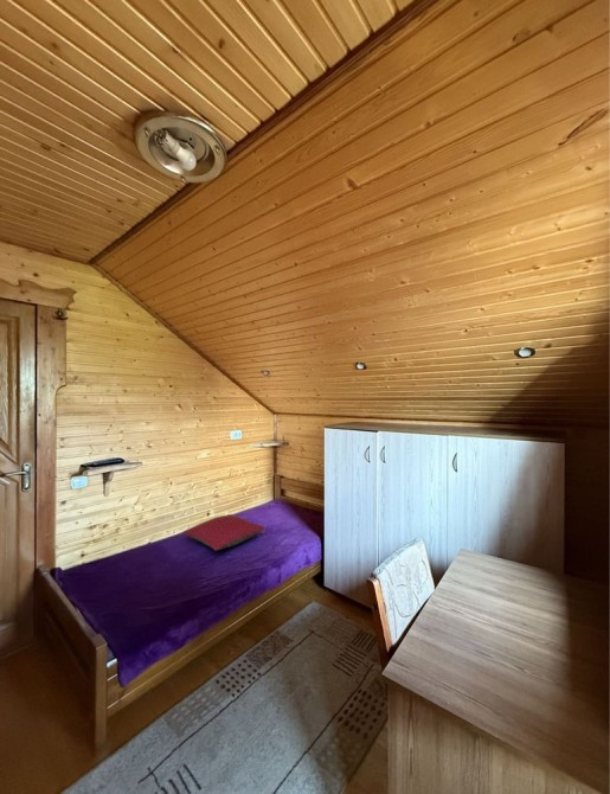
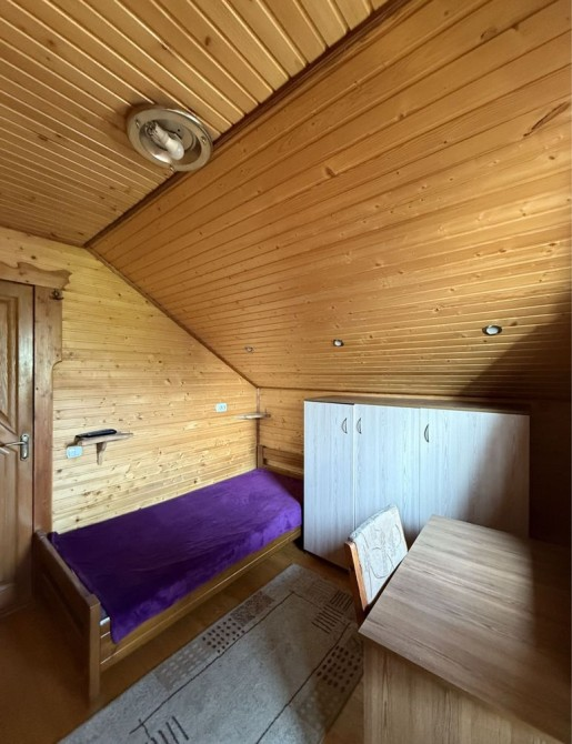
- pillow (224, 530)
